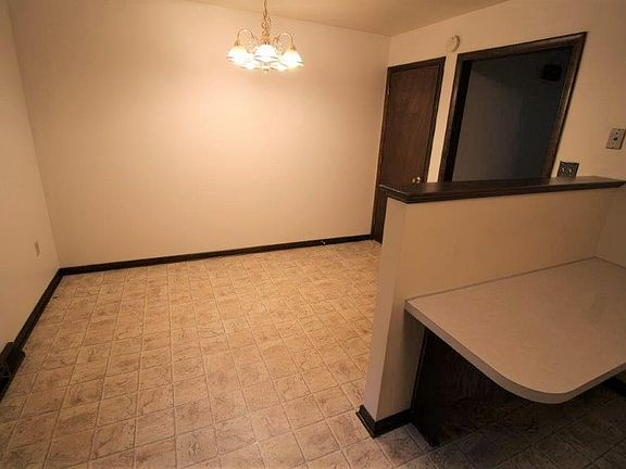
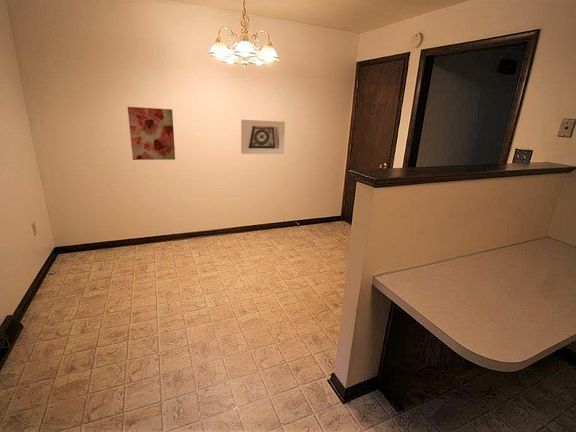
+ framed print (263, 137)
+ wall art (152, 134)
